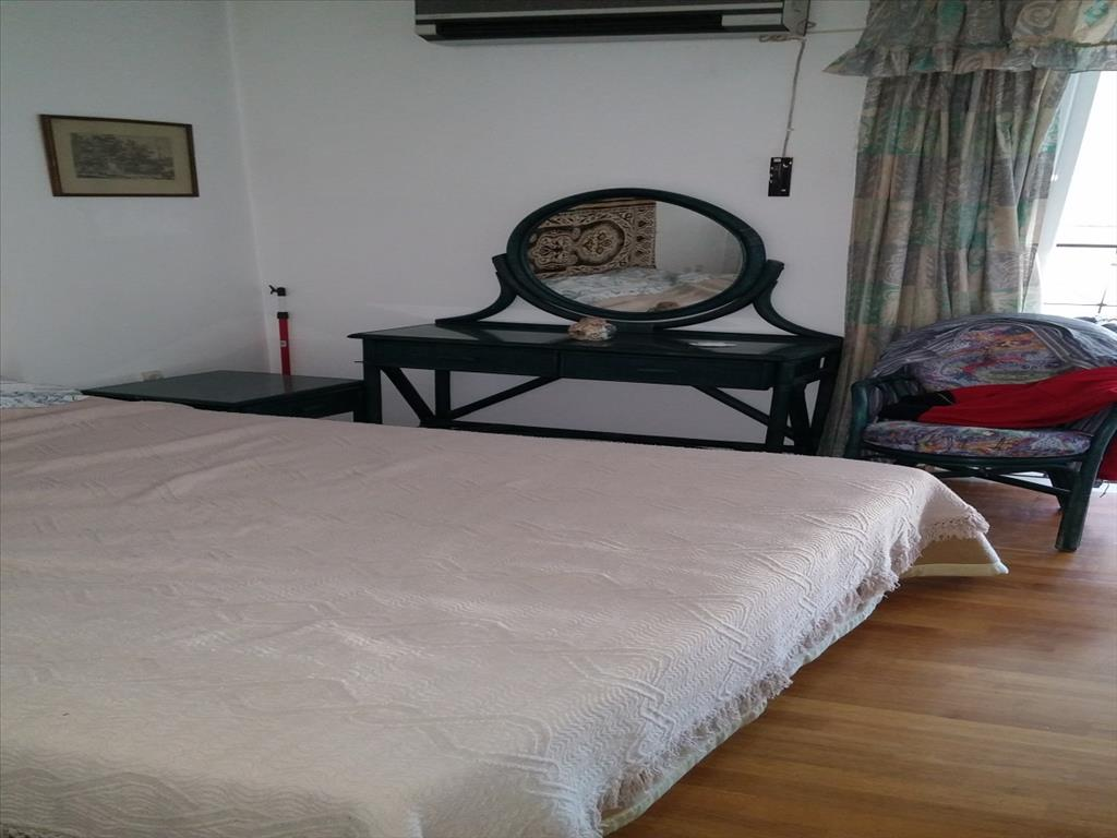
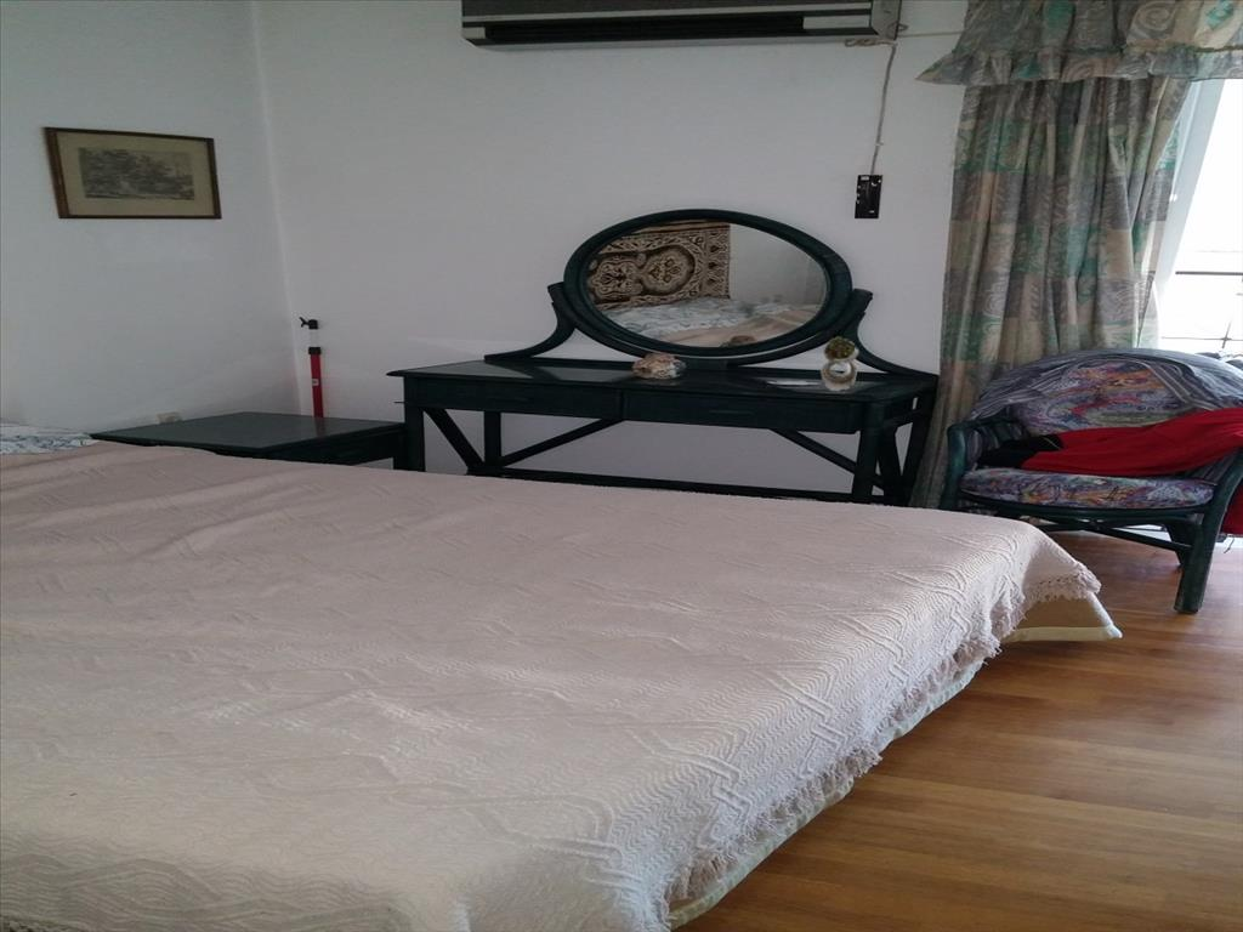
+ succulent plant (839, 363)
